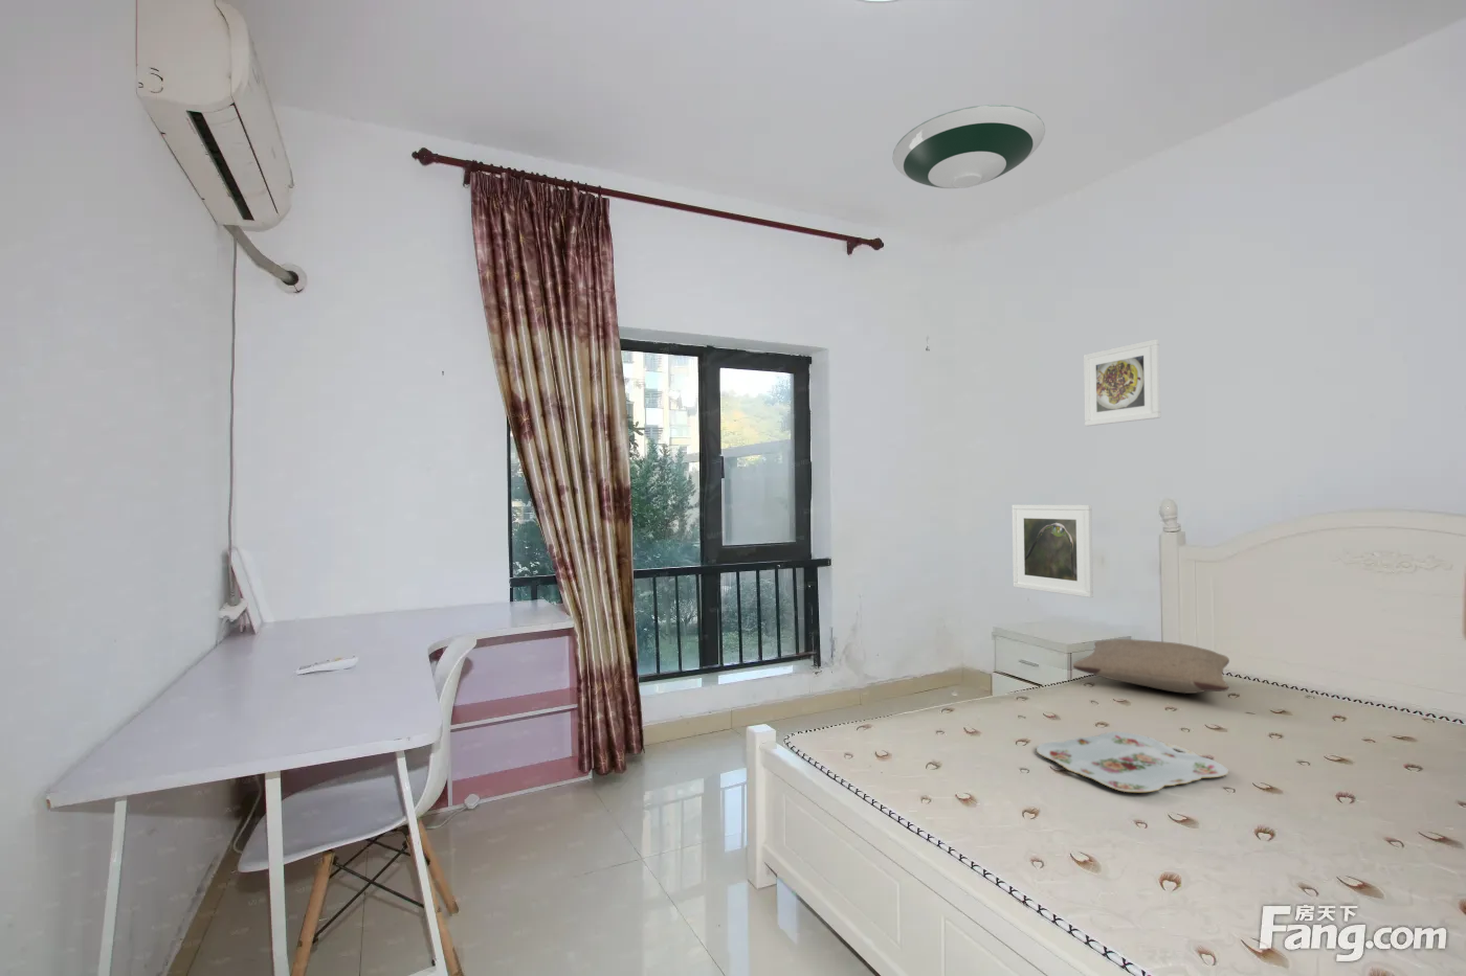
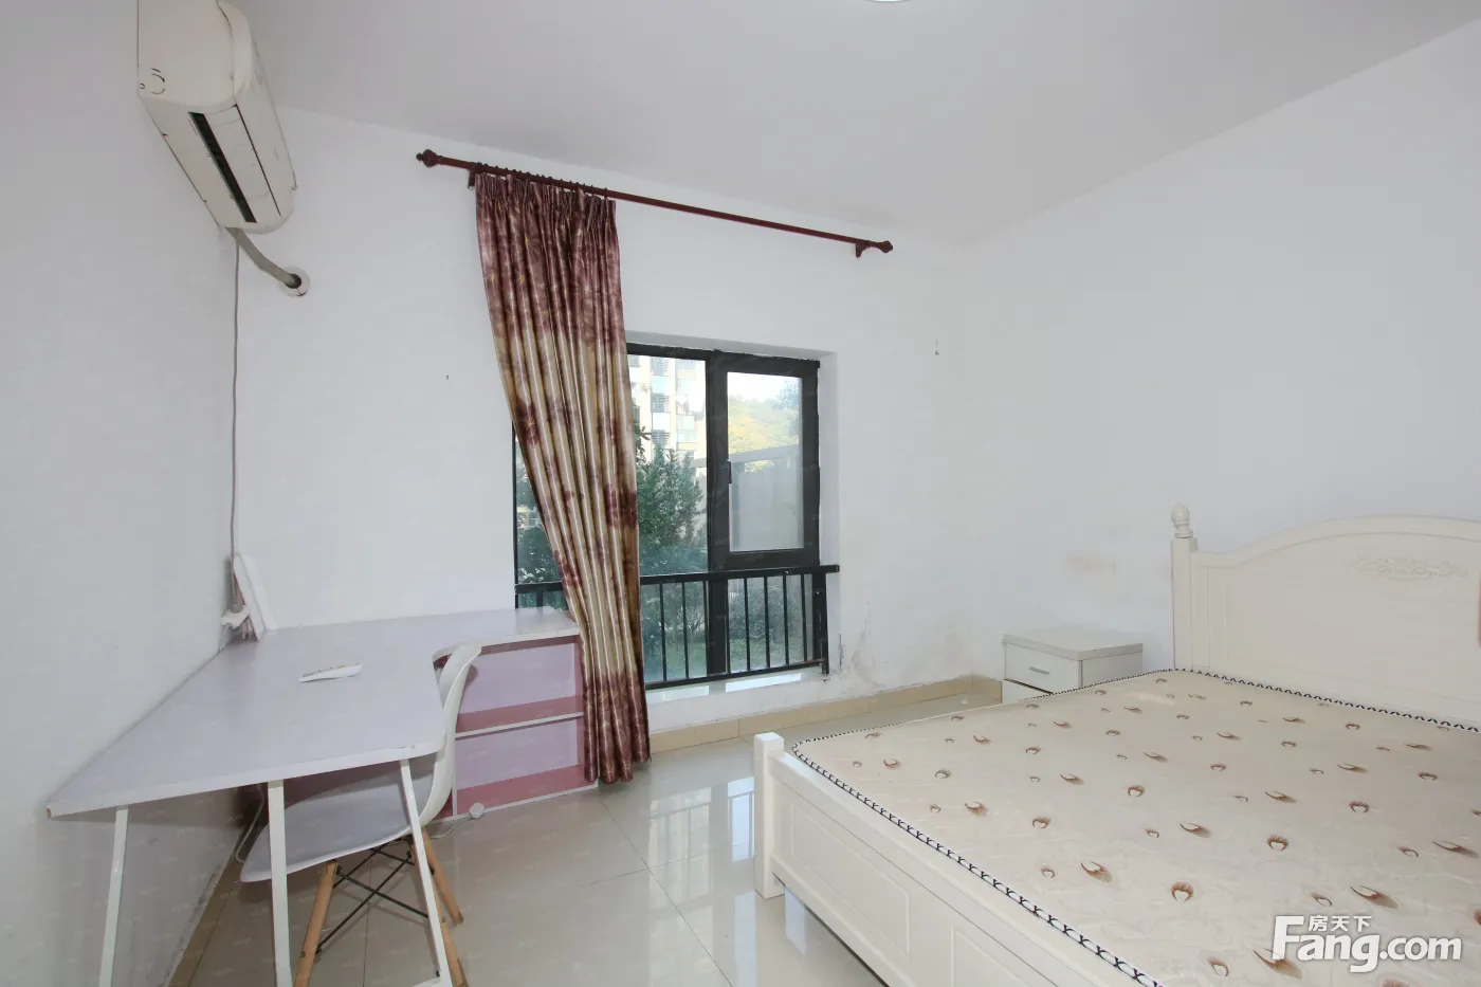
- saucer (966, 164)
- pillow (1153, 663)
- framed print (1119, 383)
- serving tray (1128, 760)
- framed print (1050, 548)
